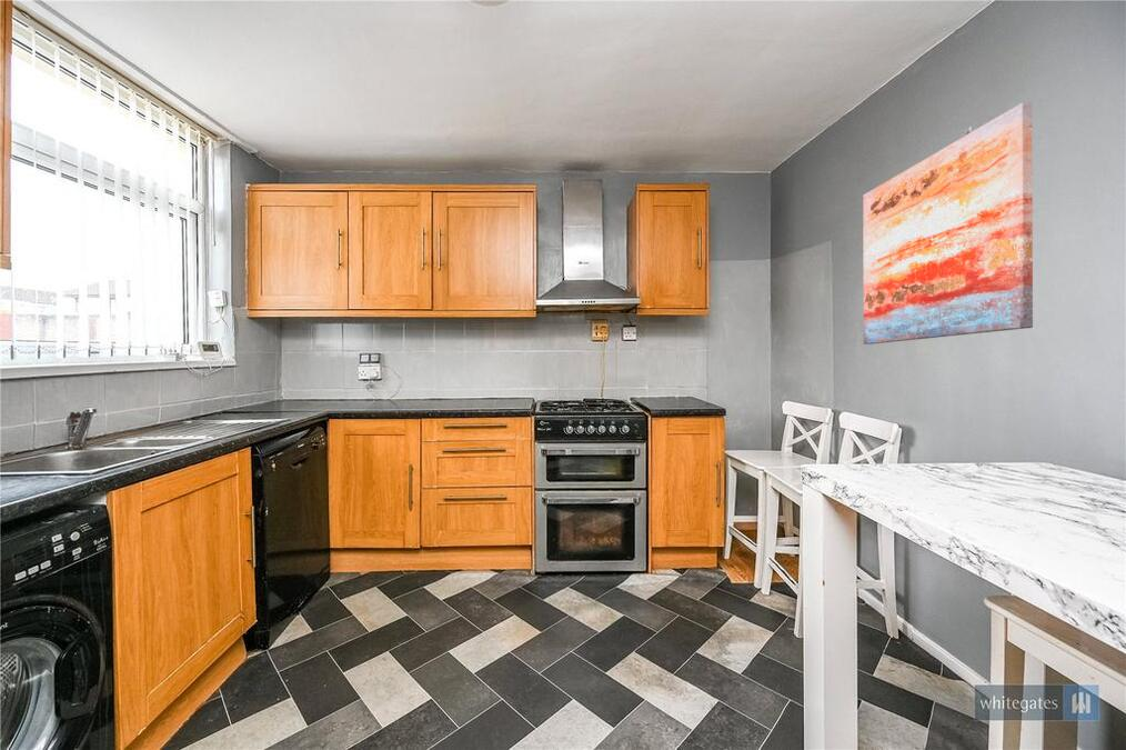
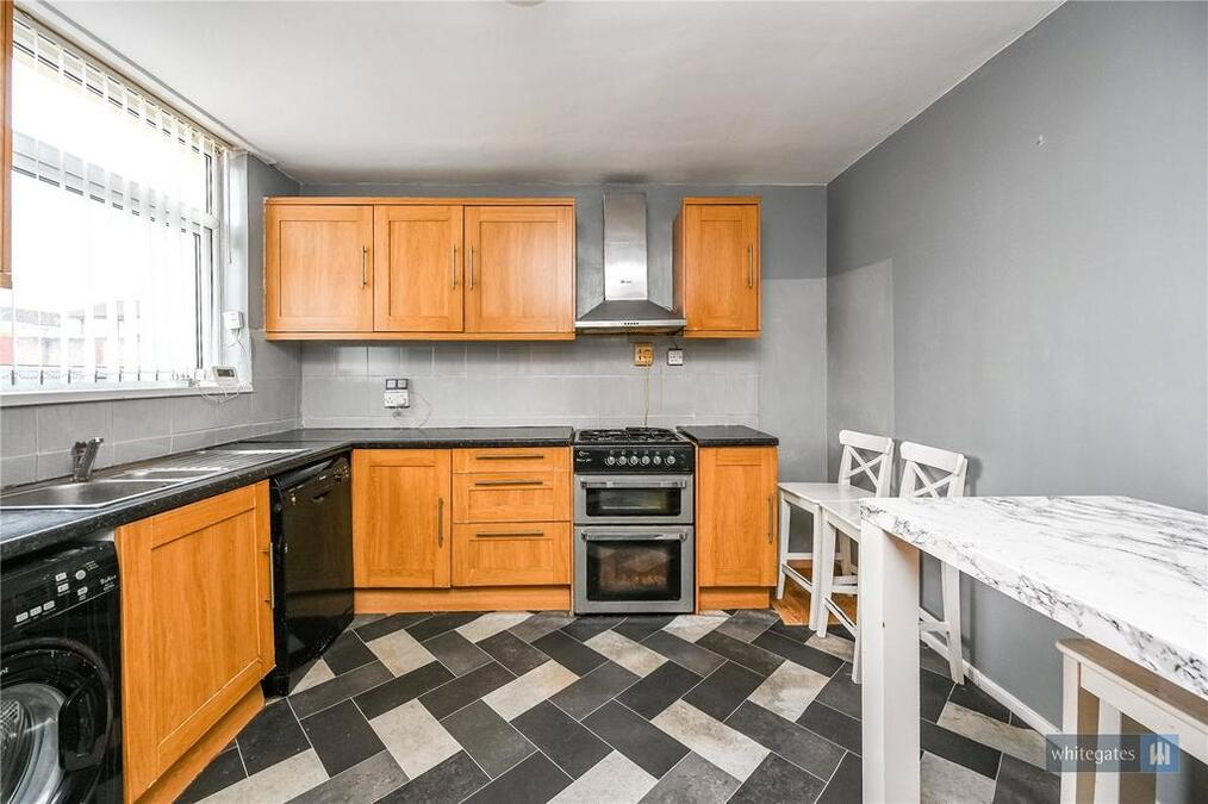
- wall art (931, 248)
